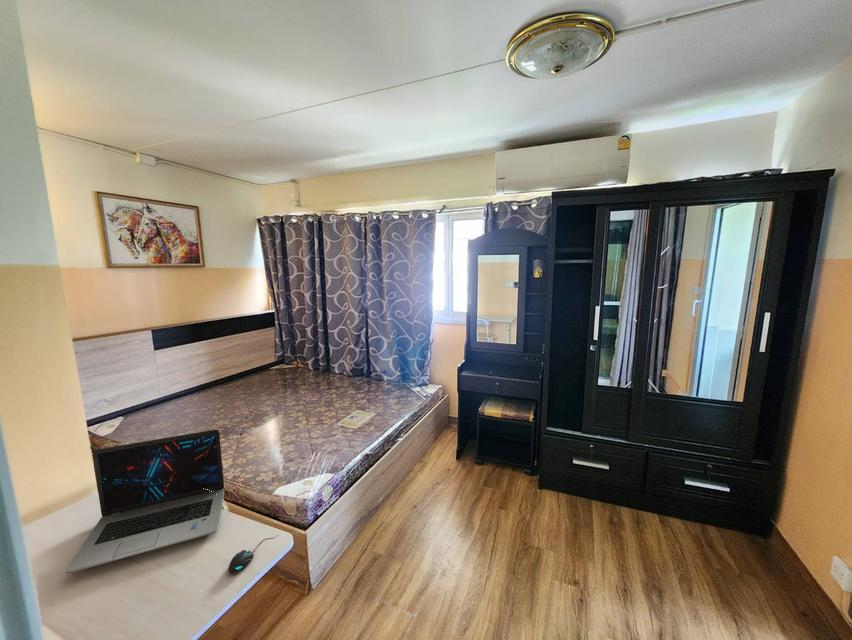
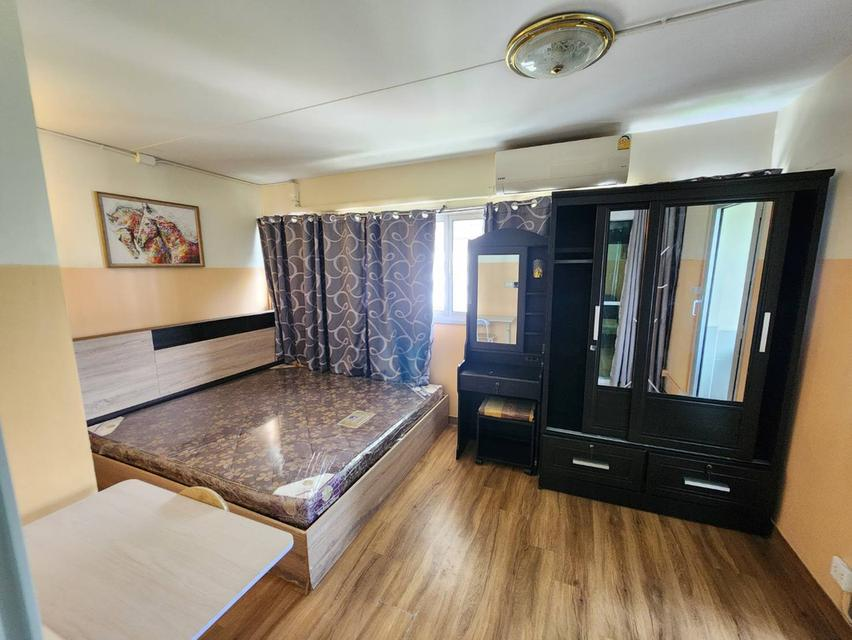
- mouse (255, 549)
- laptop (153, 492)
